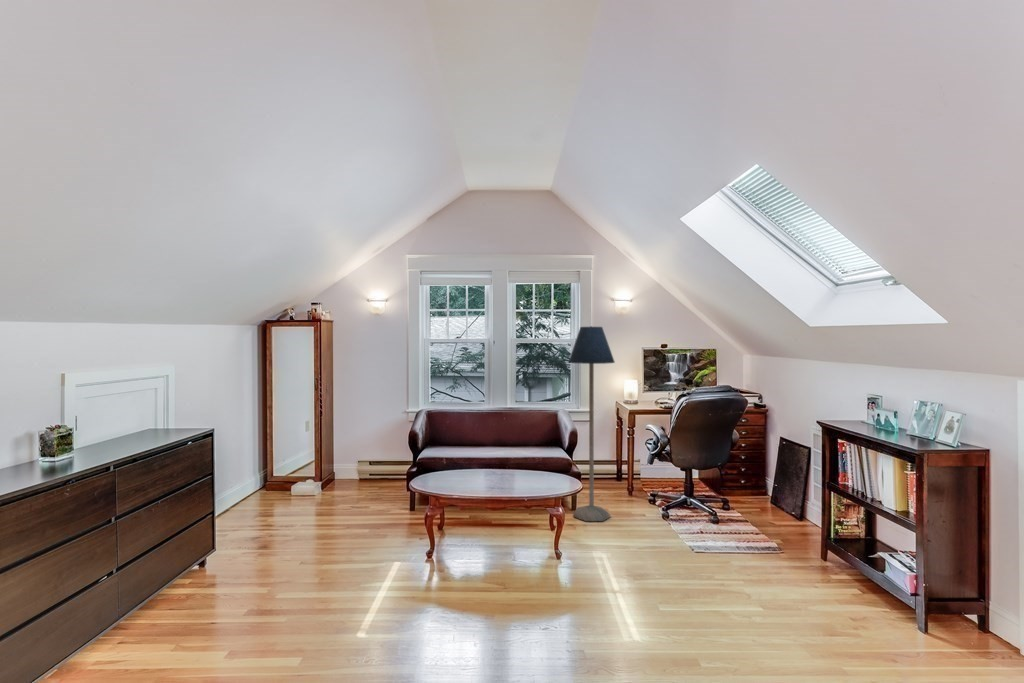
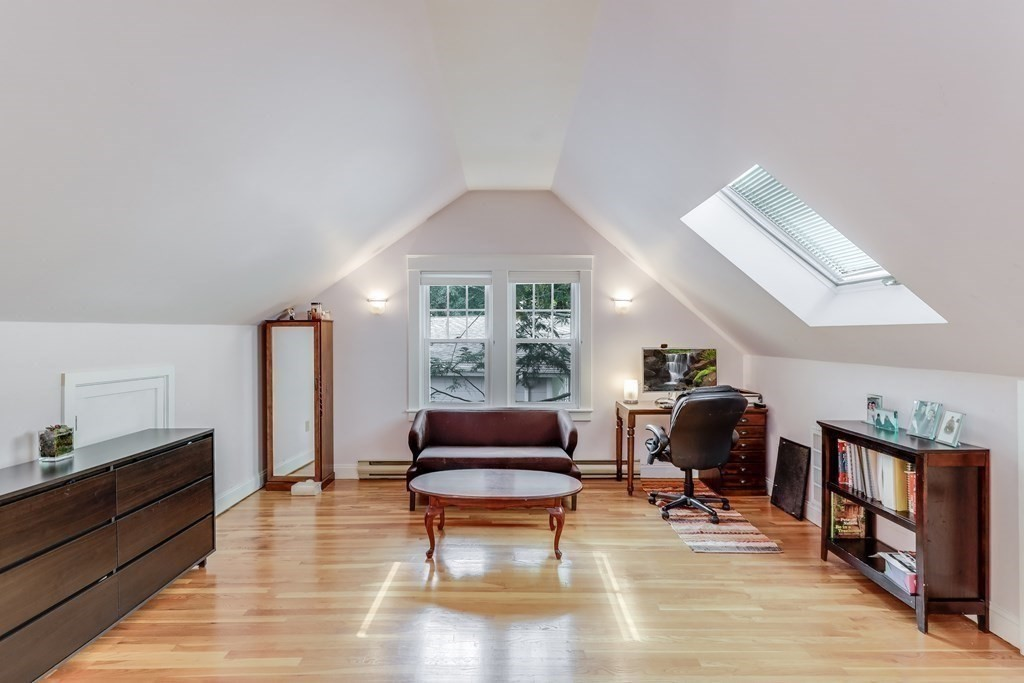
- floor lamp (591, 420)
